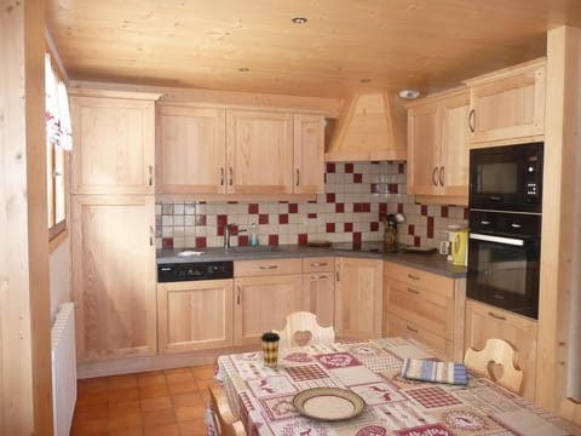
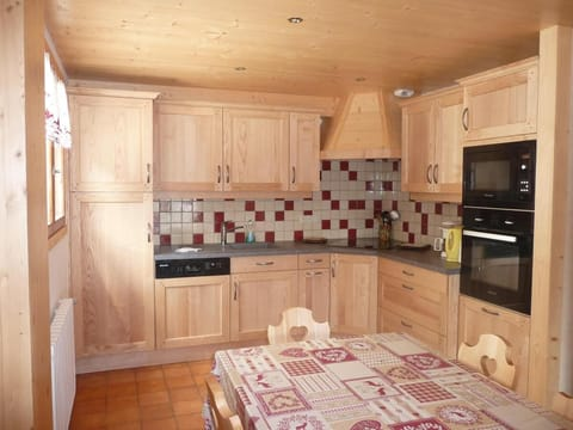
- coffee cup (270, 349)
- plate (328, 405)
- dish towel (433, 369)
